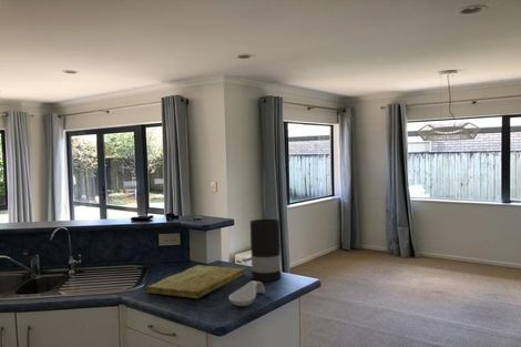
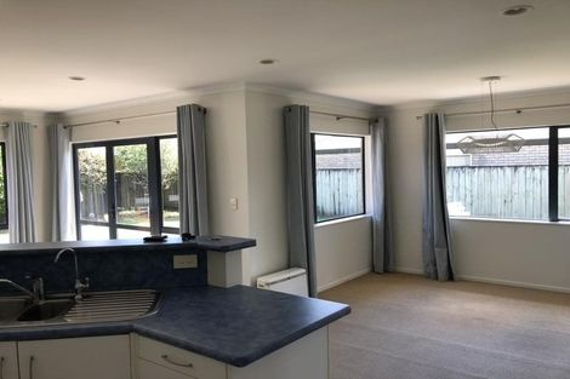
- vase (265, 248)
- spoon rest (248, 292)
- cutting board (198, 278)
